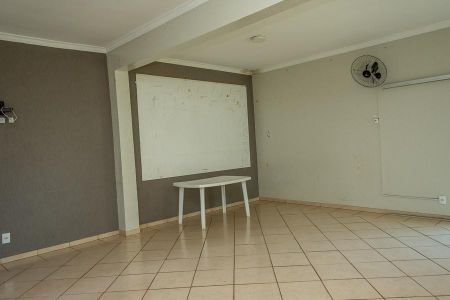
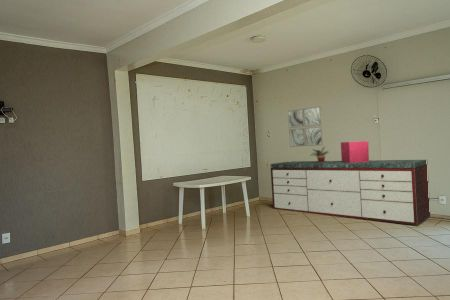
+ storage bin (354, 151)
+ wall art (304, 126)
+ potted plant (320, 154)
+ storage cabinet (340, 187)
